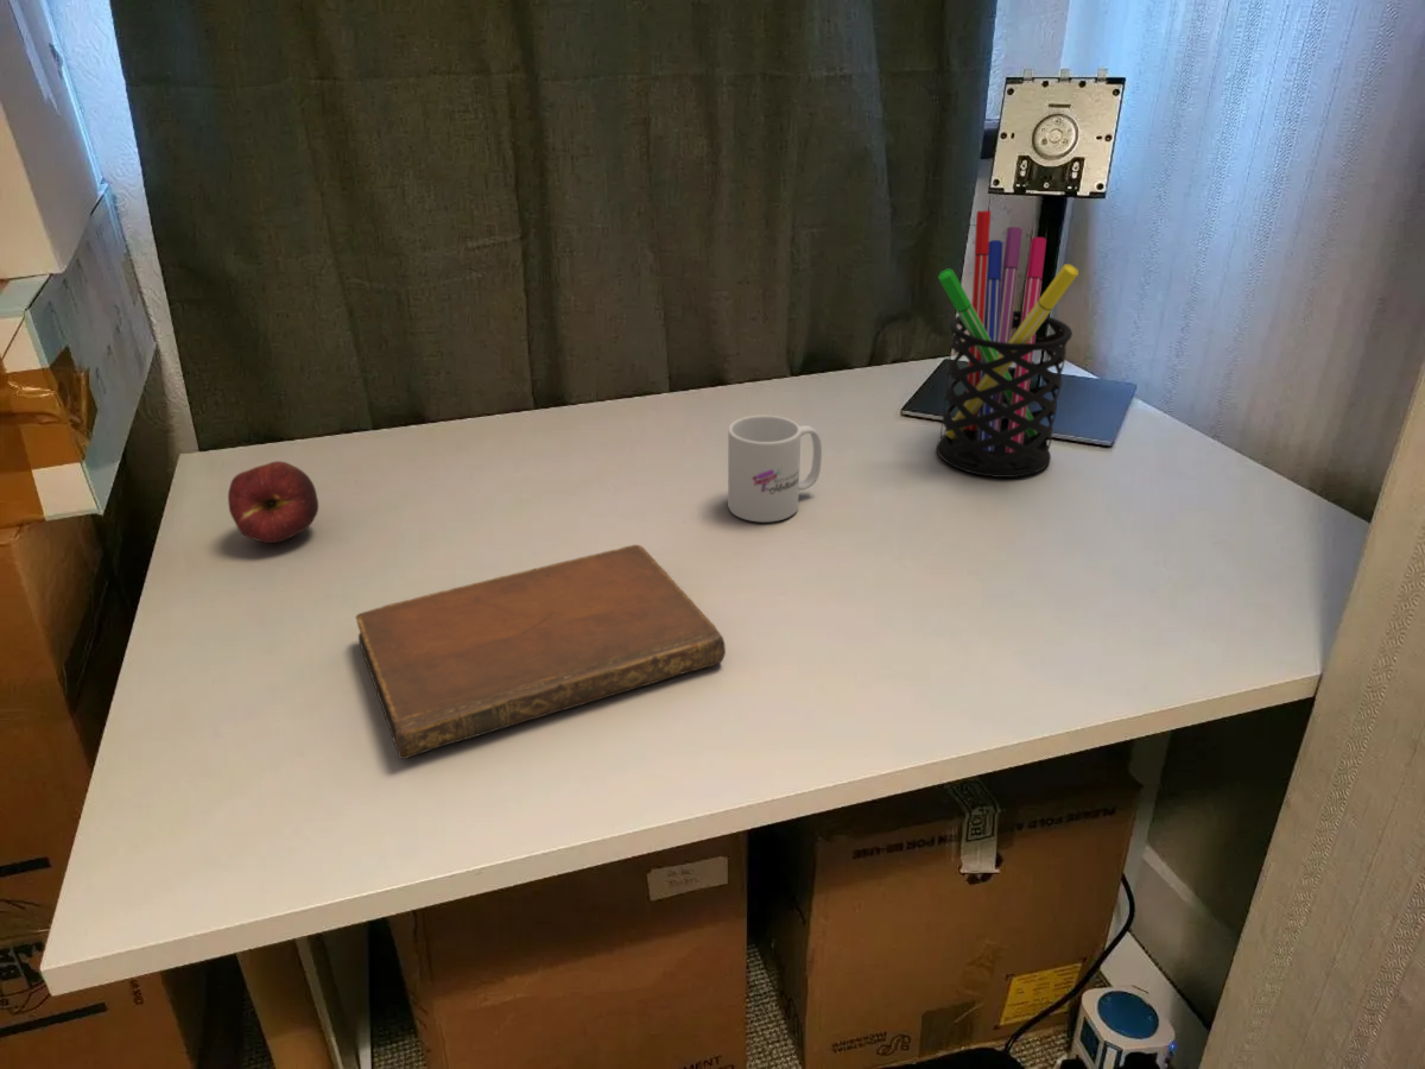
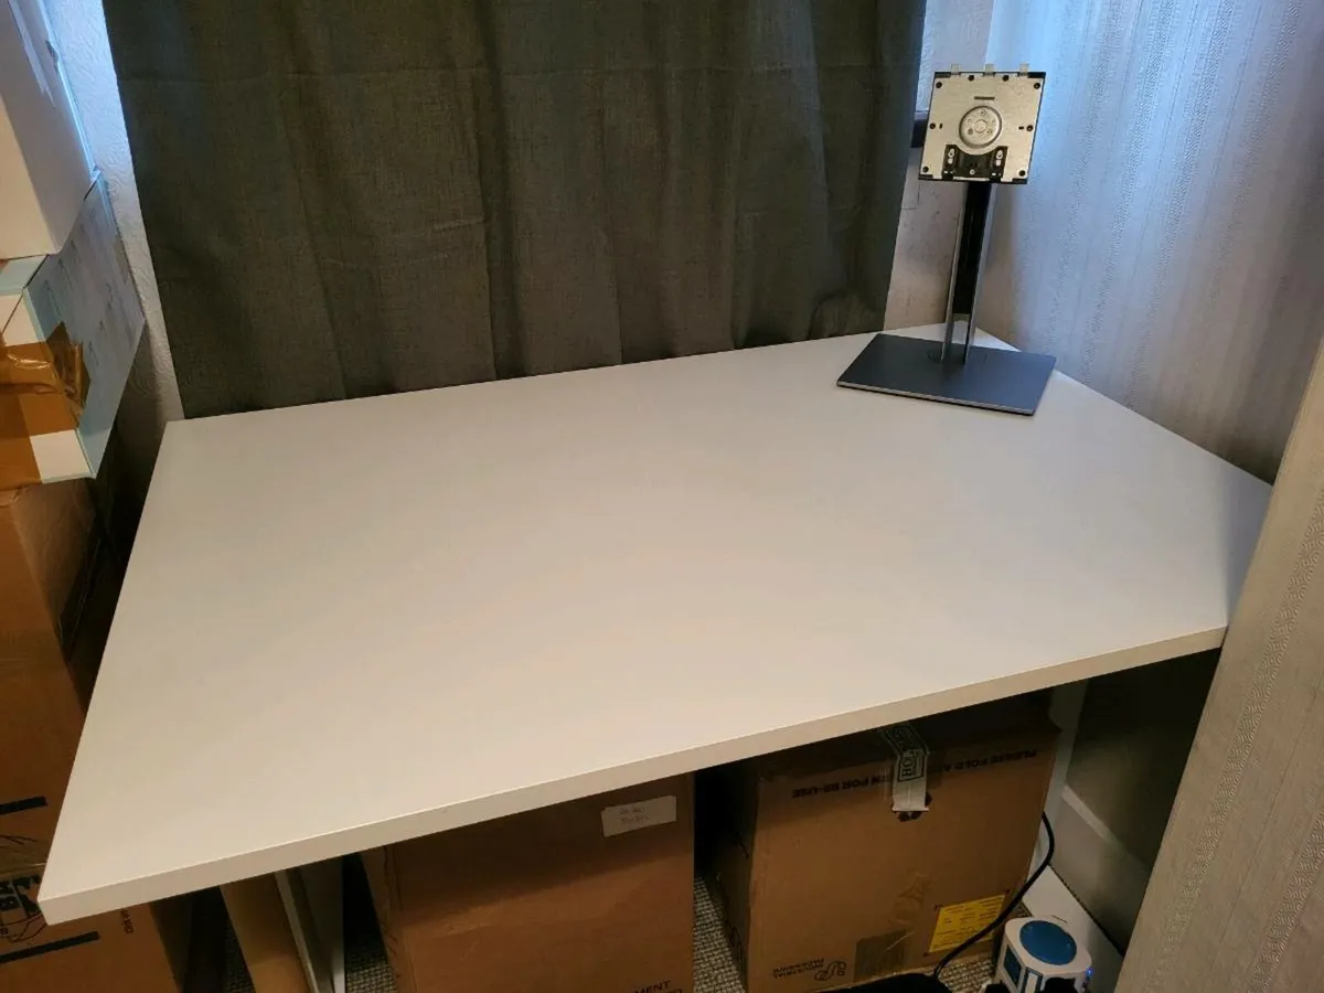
- mug (777, 464)
- notebook (537, 638)
- pen holder (992, 343)
- apple (272, 500)
